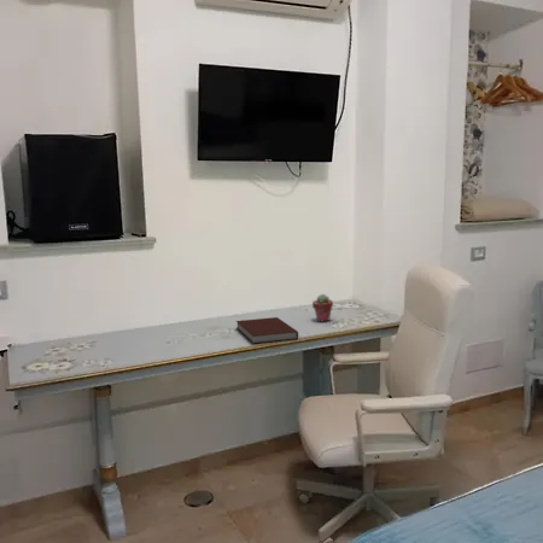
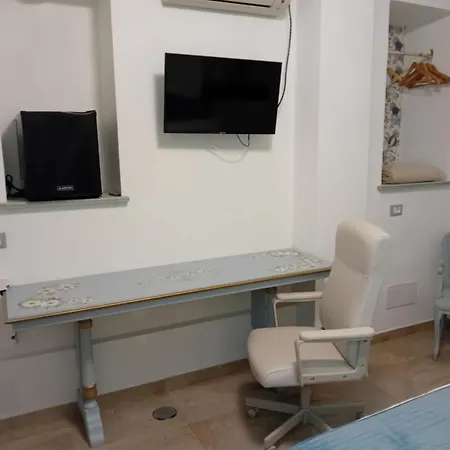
- notebook (265, 329)
- potted succulent (322, 306)
